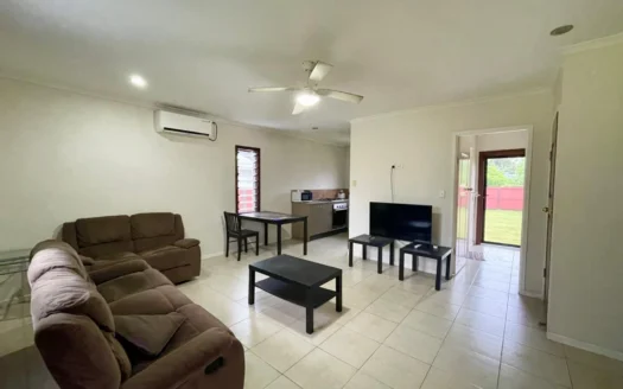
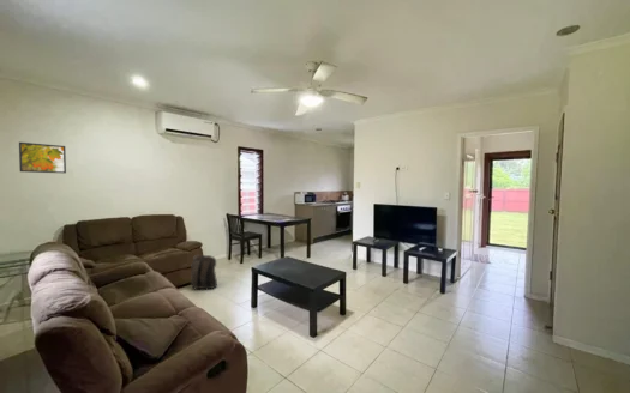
+ backpack (204, 271)
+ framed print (43, 158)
